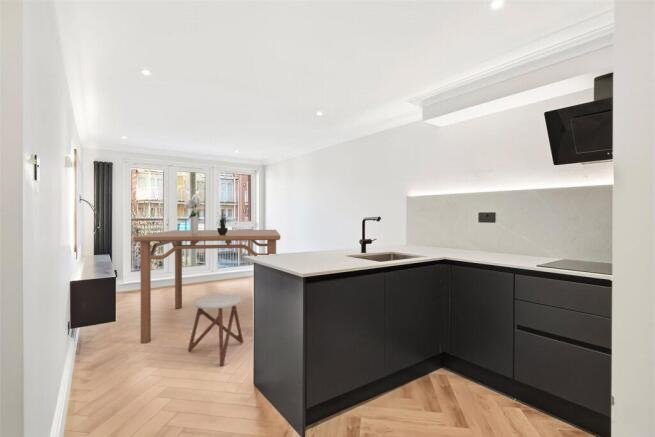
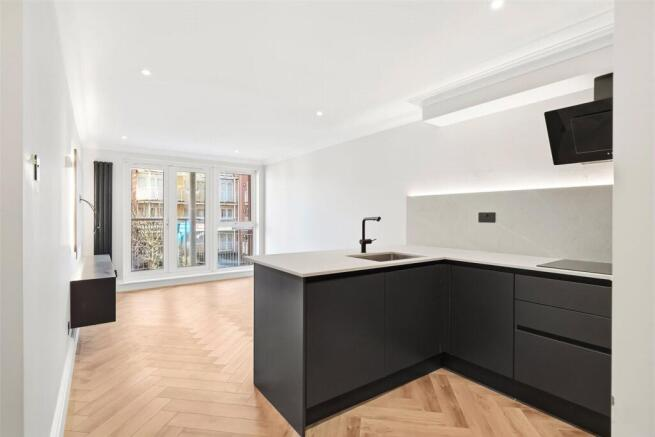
- dining table (219, 247)
- bouquet (193, 213)
- potted plant (223, 218)
- stool (219, 327)
